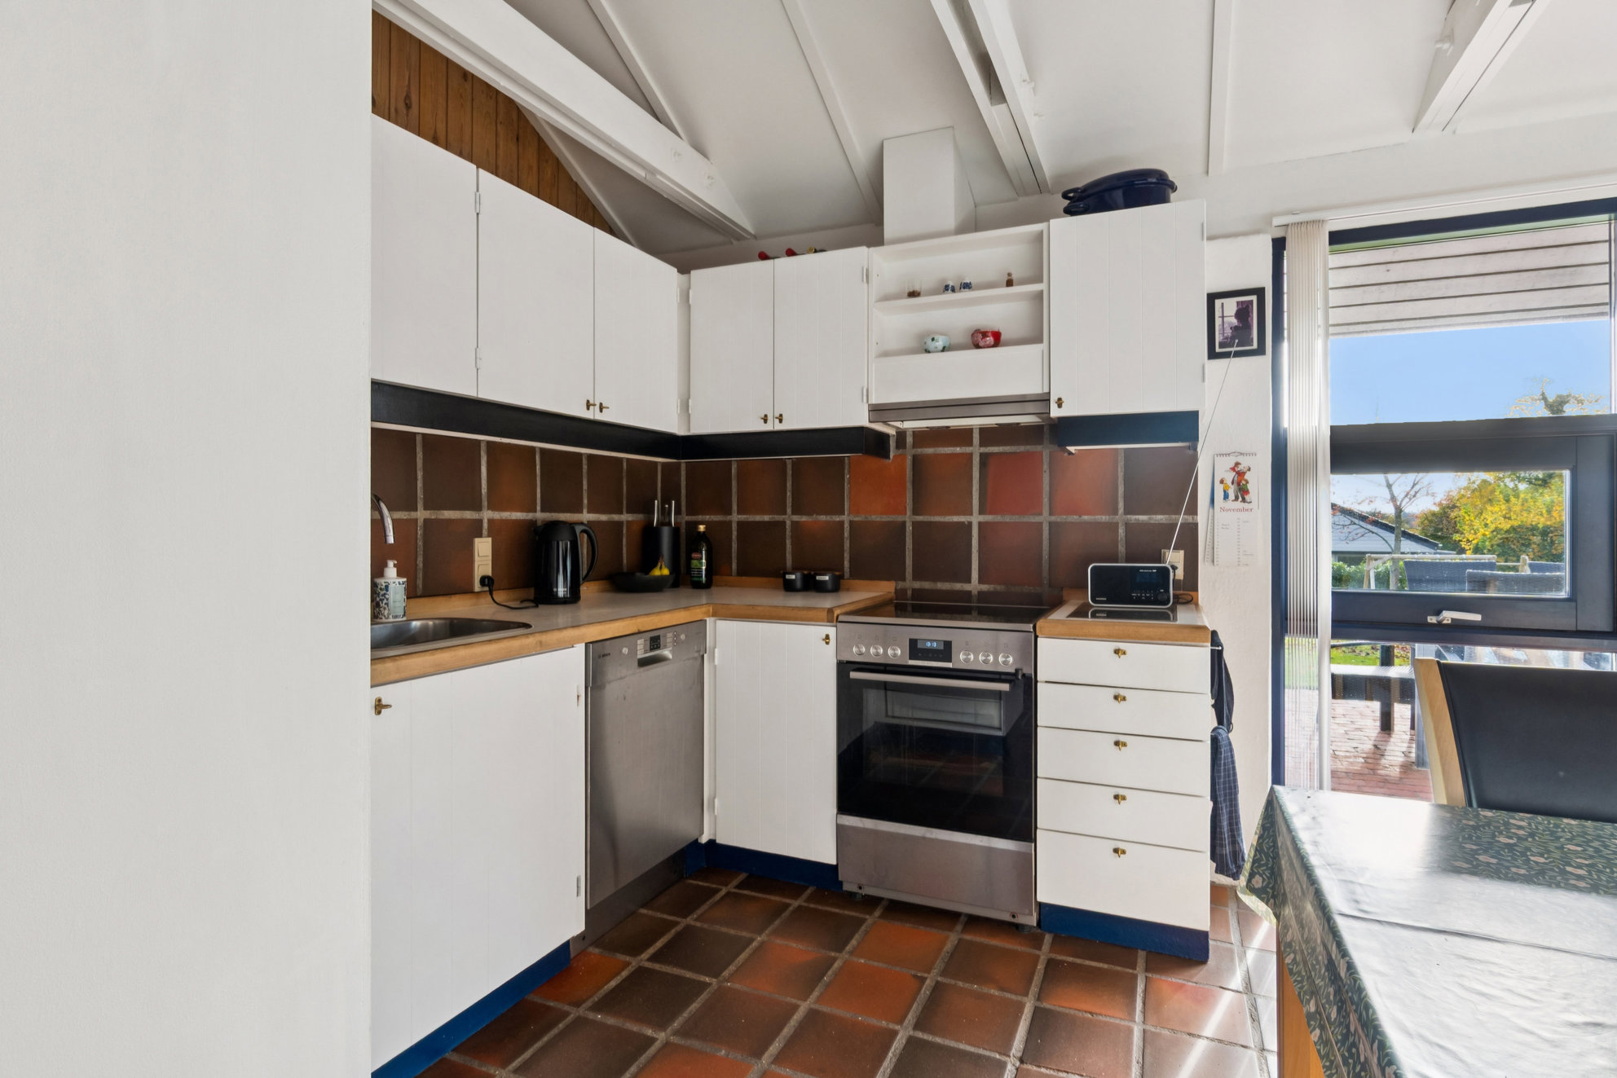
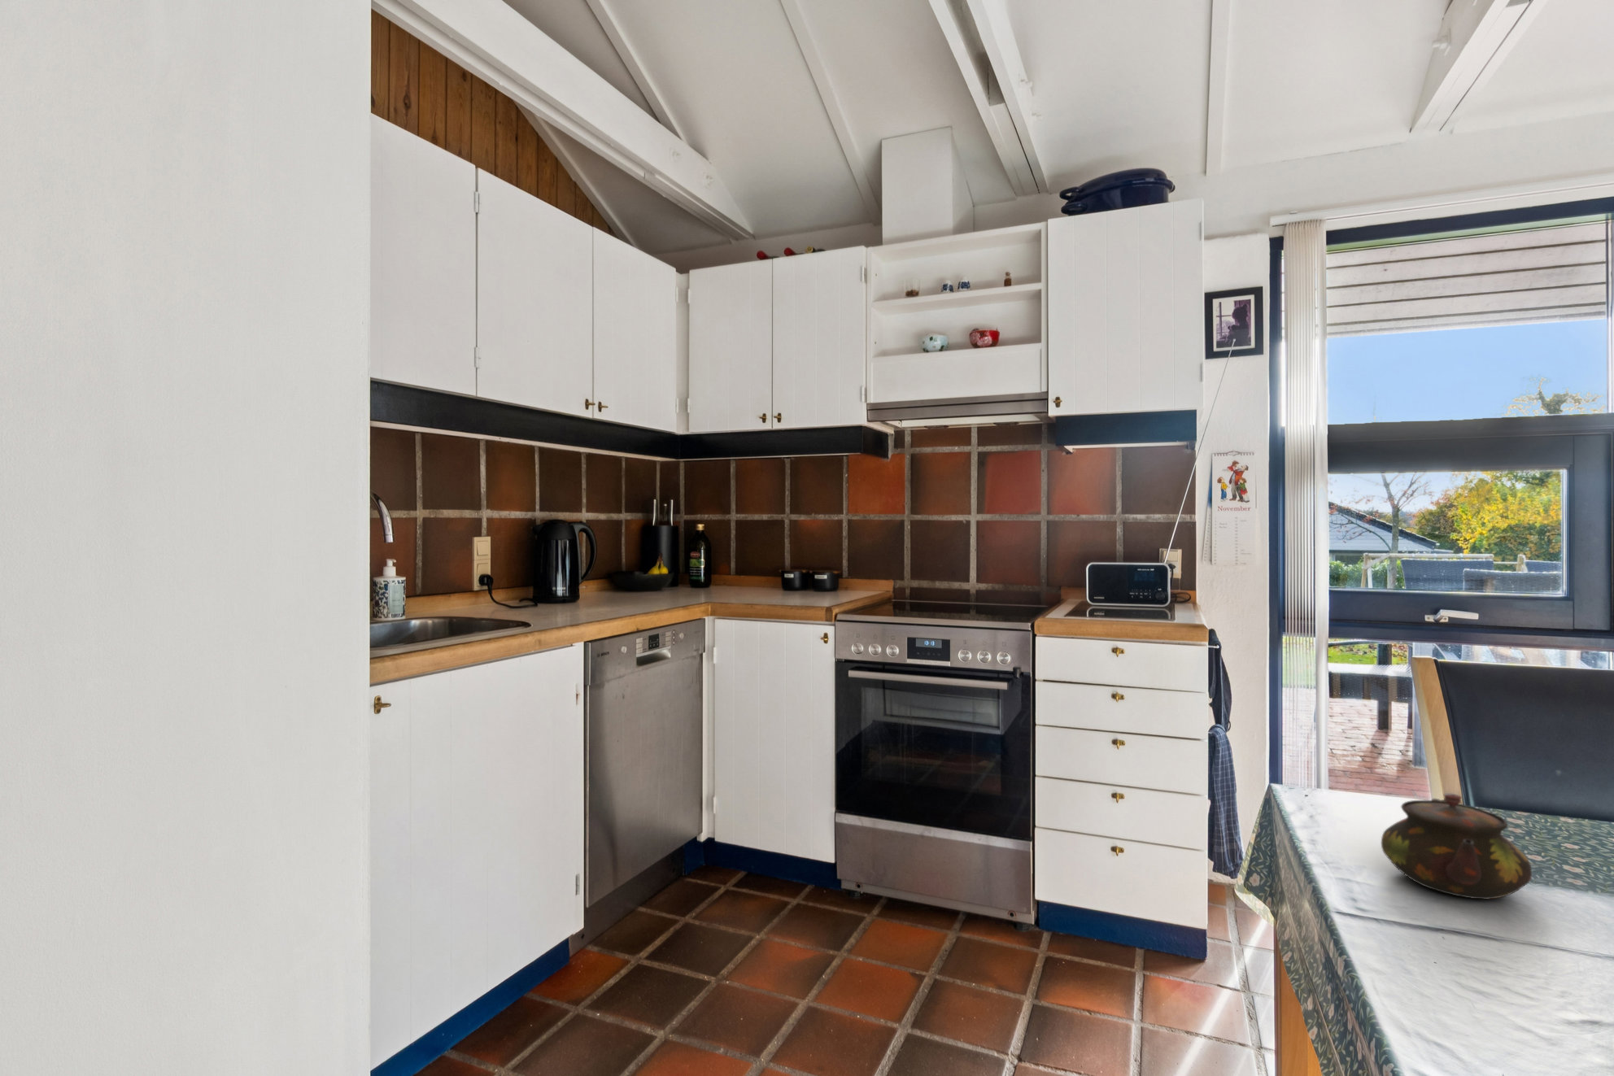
+ teapot (1453, 838)
